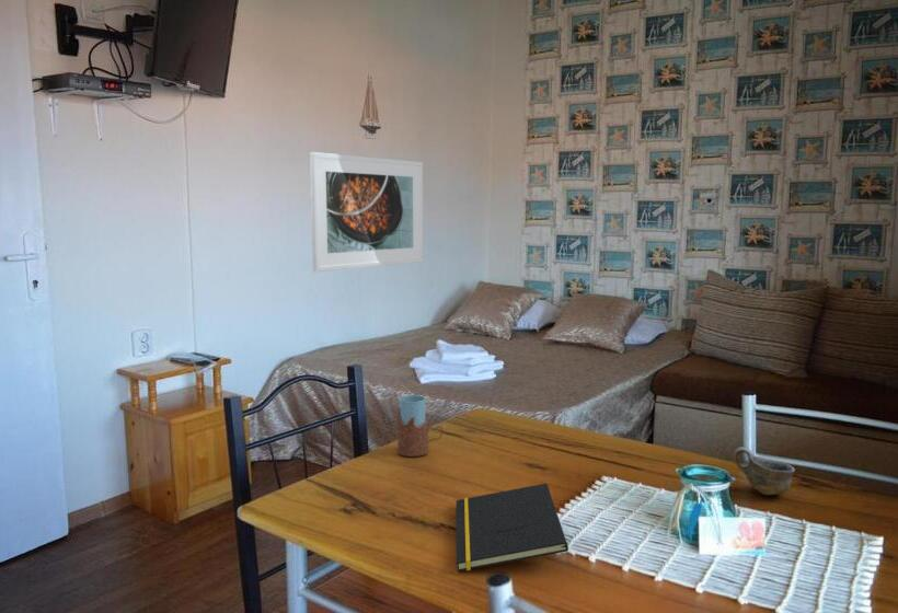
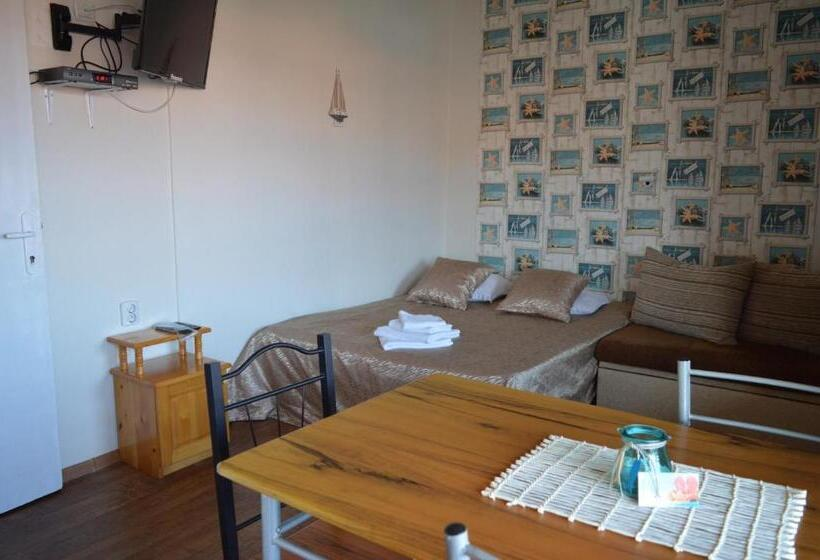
- drinking glass (419, 425)
- notepad (506, 523)
- cup (765, 471)
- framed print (371, 212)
